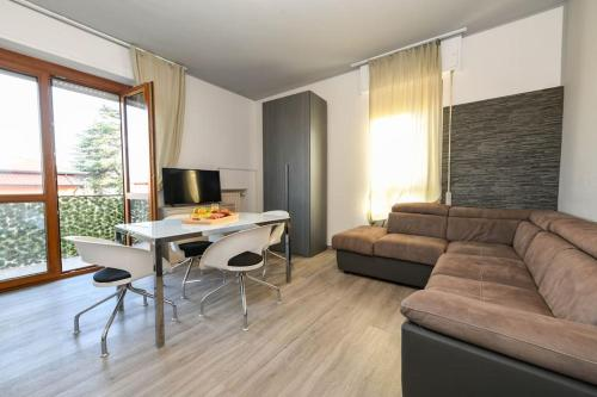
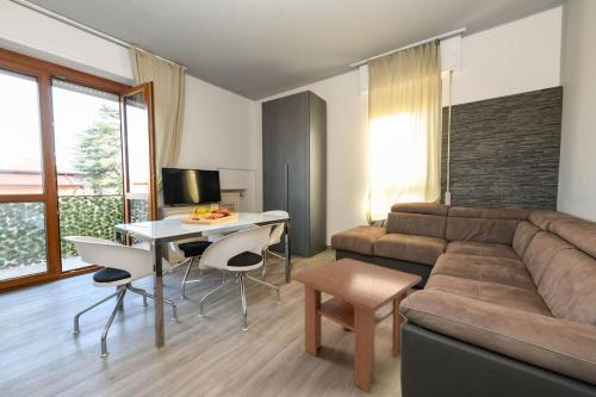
+ coffee table (355, 314)
